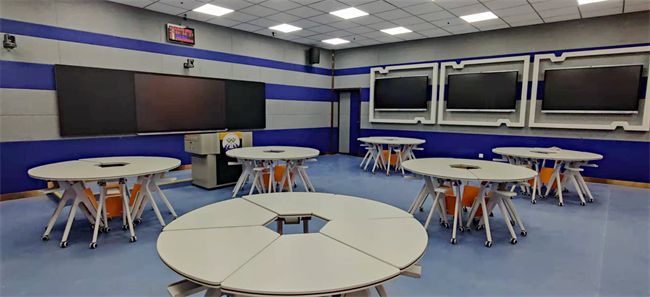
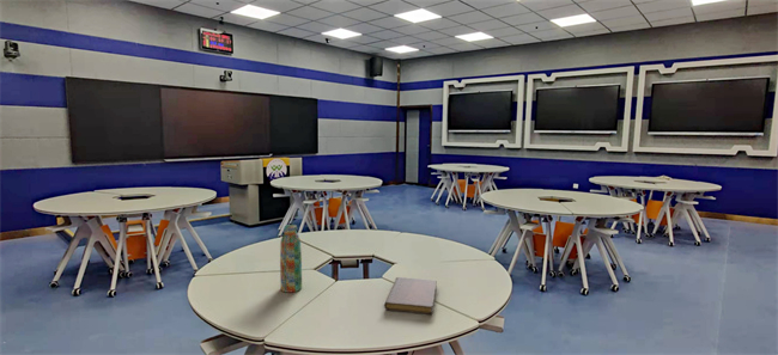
+ water bottle (291, 257)
+ notebook (412, 293)
